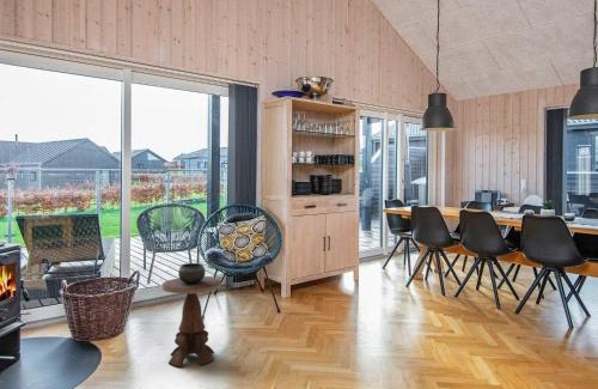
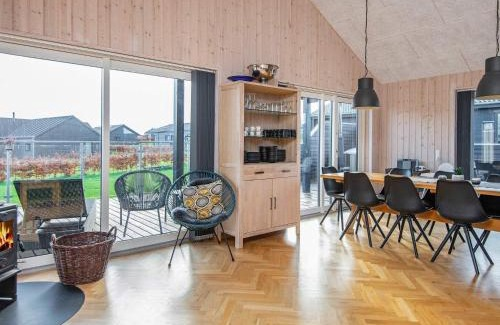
- side table (191, 311)
